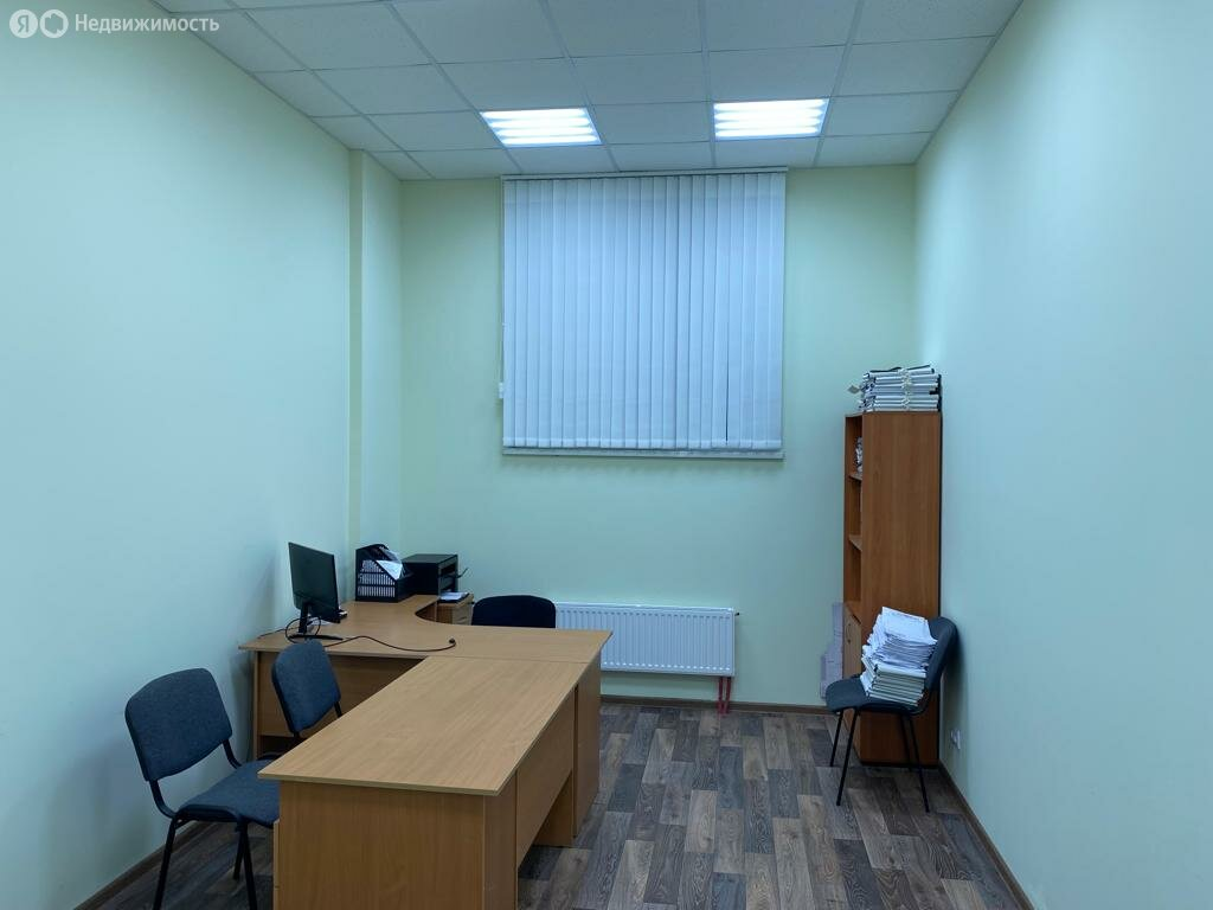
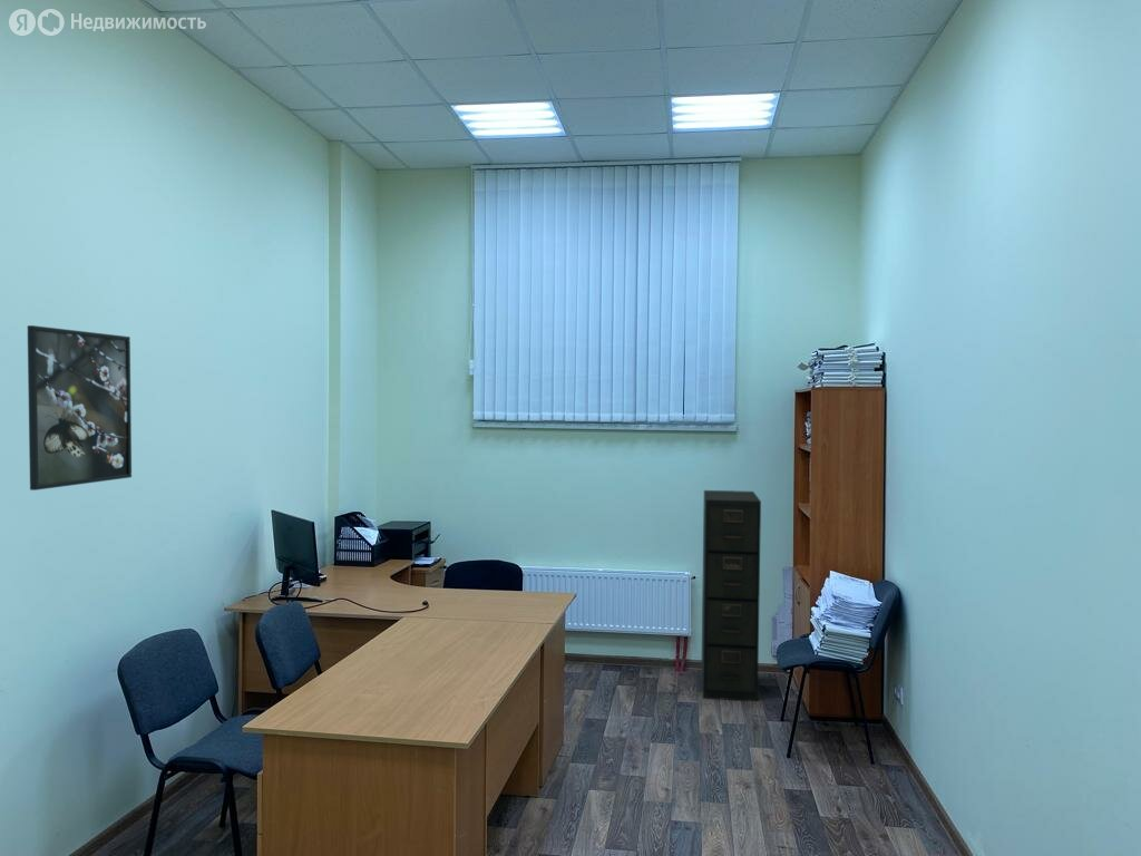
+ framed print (84, 407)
+ filing cabinet (729, 591)
